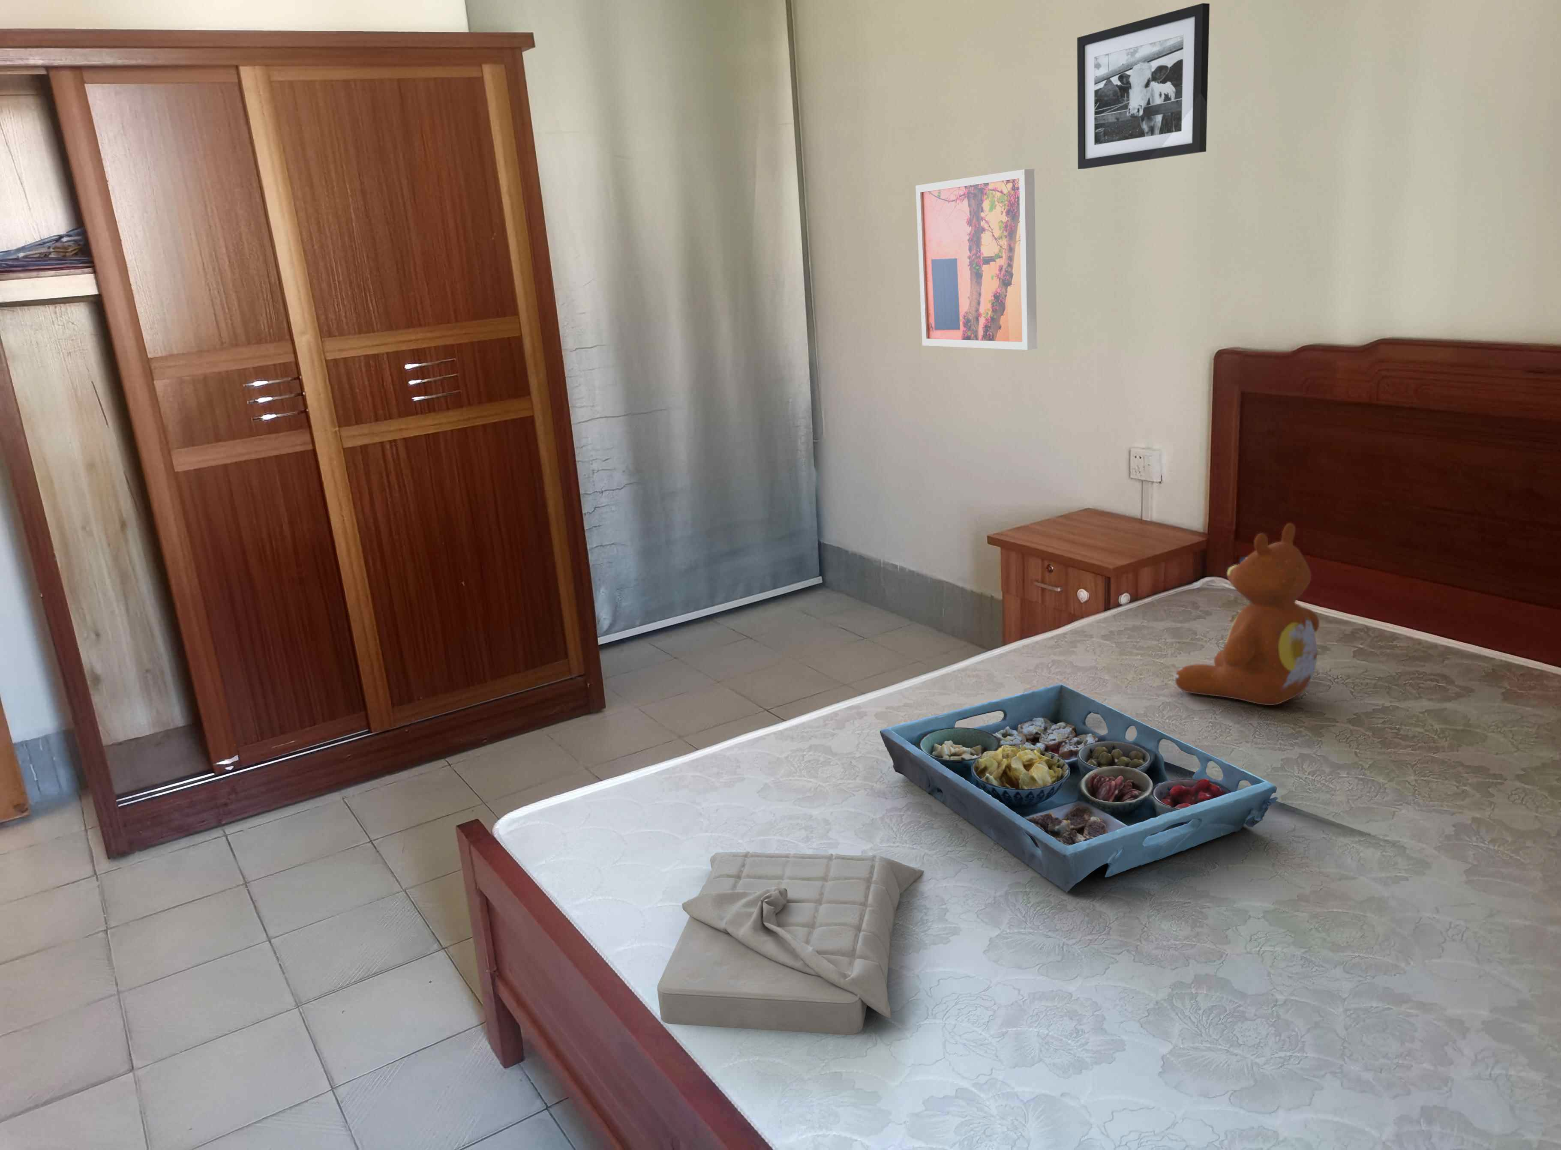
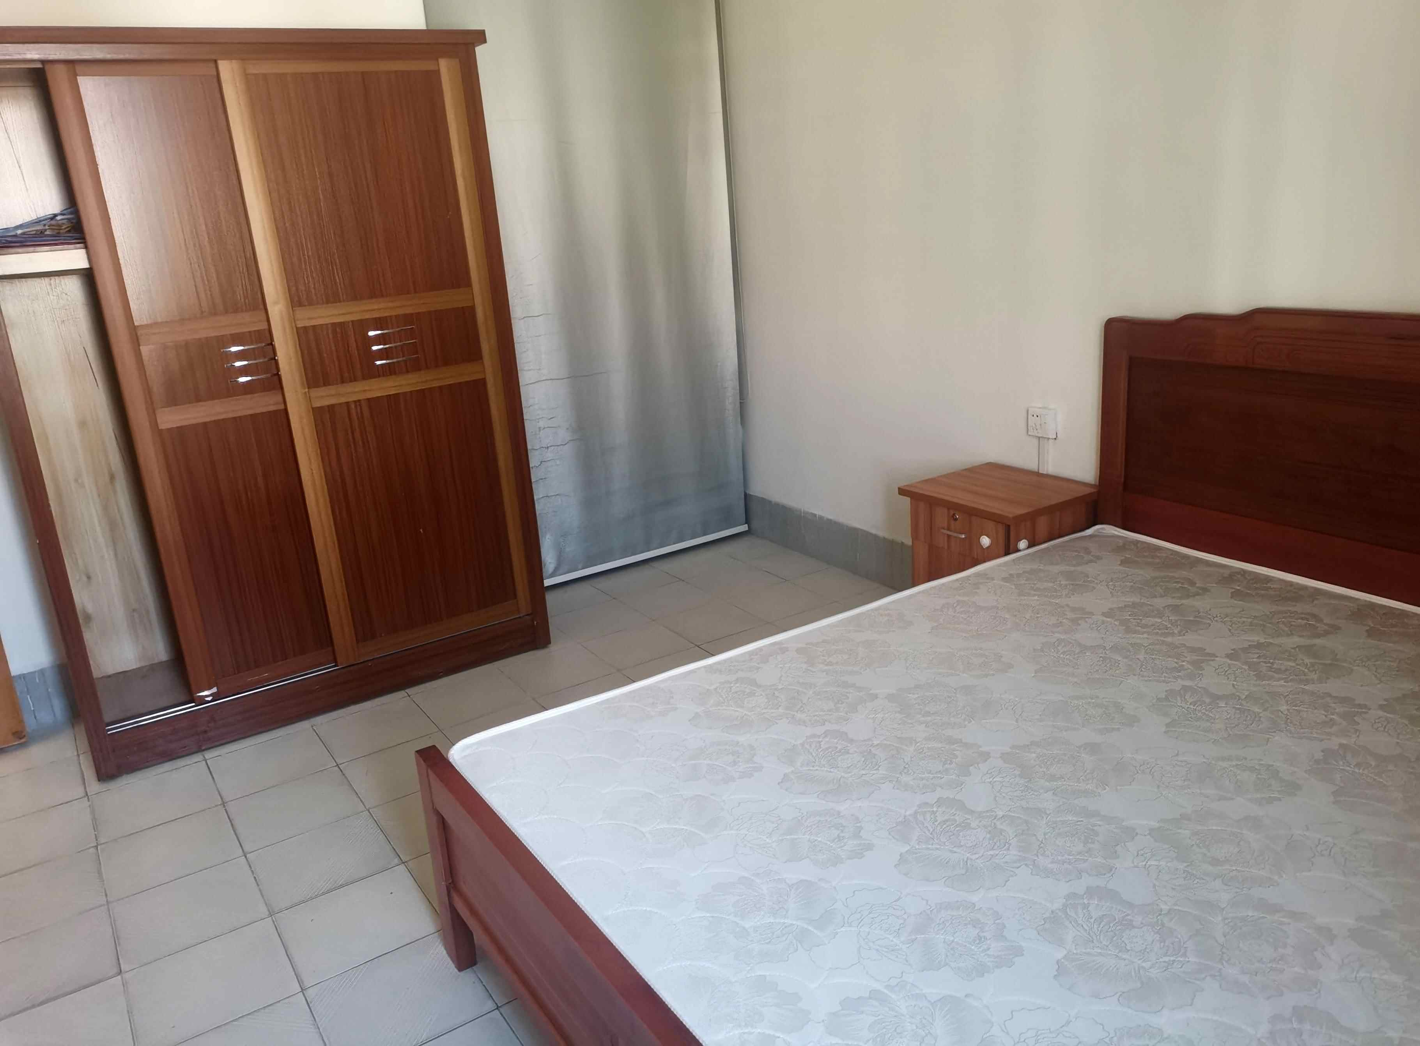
- serving tray (1060, 774)
- picture frame (1139, 92)
- wall art (973, 264)
- teddy bear (1250, 611)
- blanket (794, 912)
